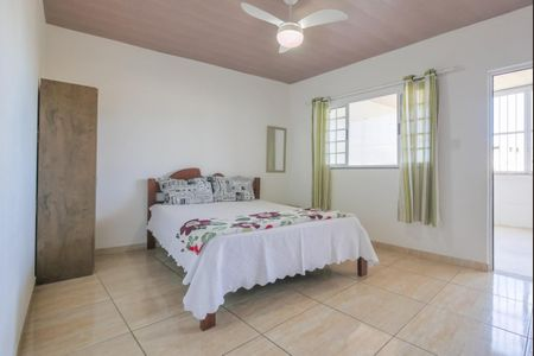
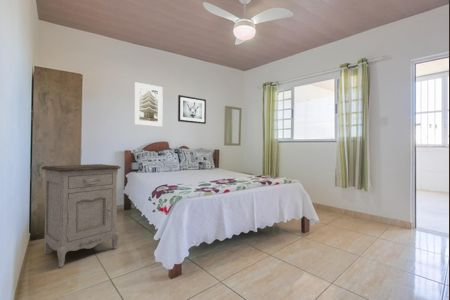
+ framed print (148, 105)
+ wall art (192, 110)
+ nightstand (84, 209)
